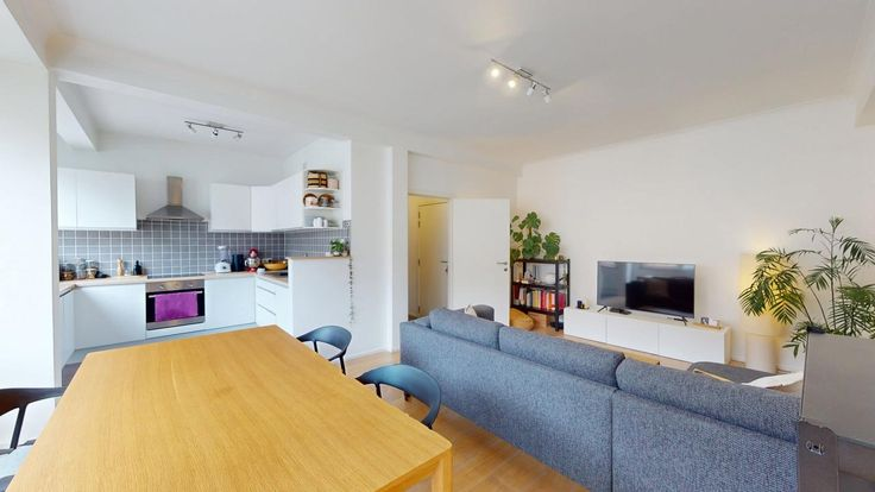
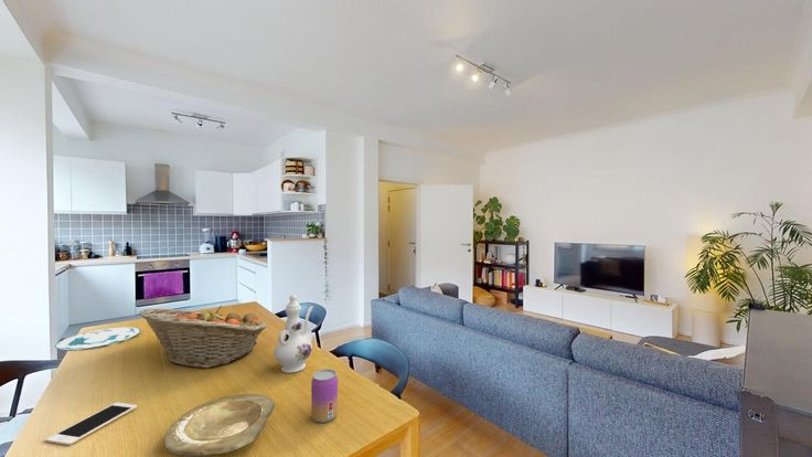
+ plate (100, 334)
+ fruit basket (206, 328)
+ chinaware (297, 329)
+ cell phone (95, 422)
+ beverage can (324, 394)
+ plate (224, 424)
